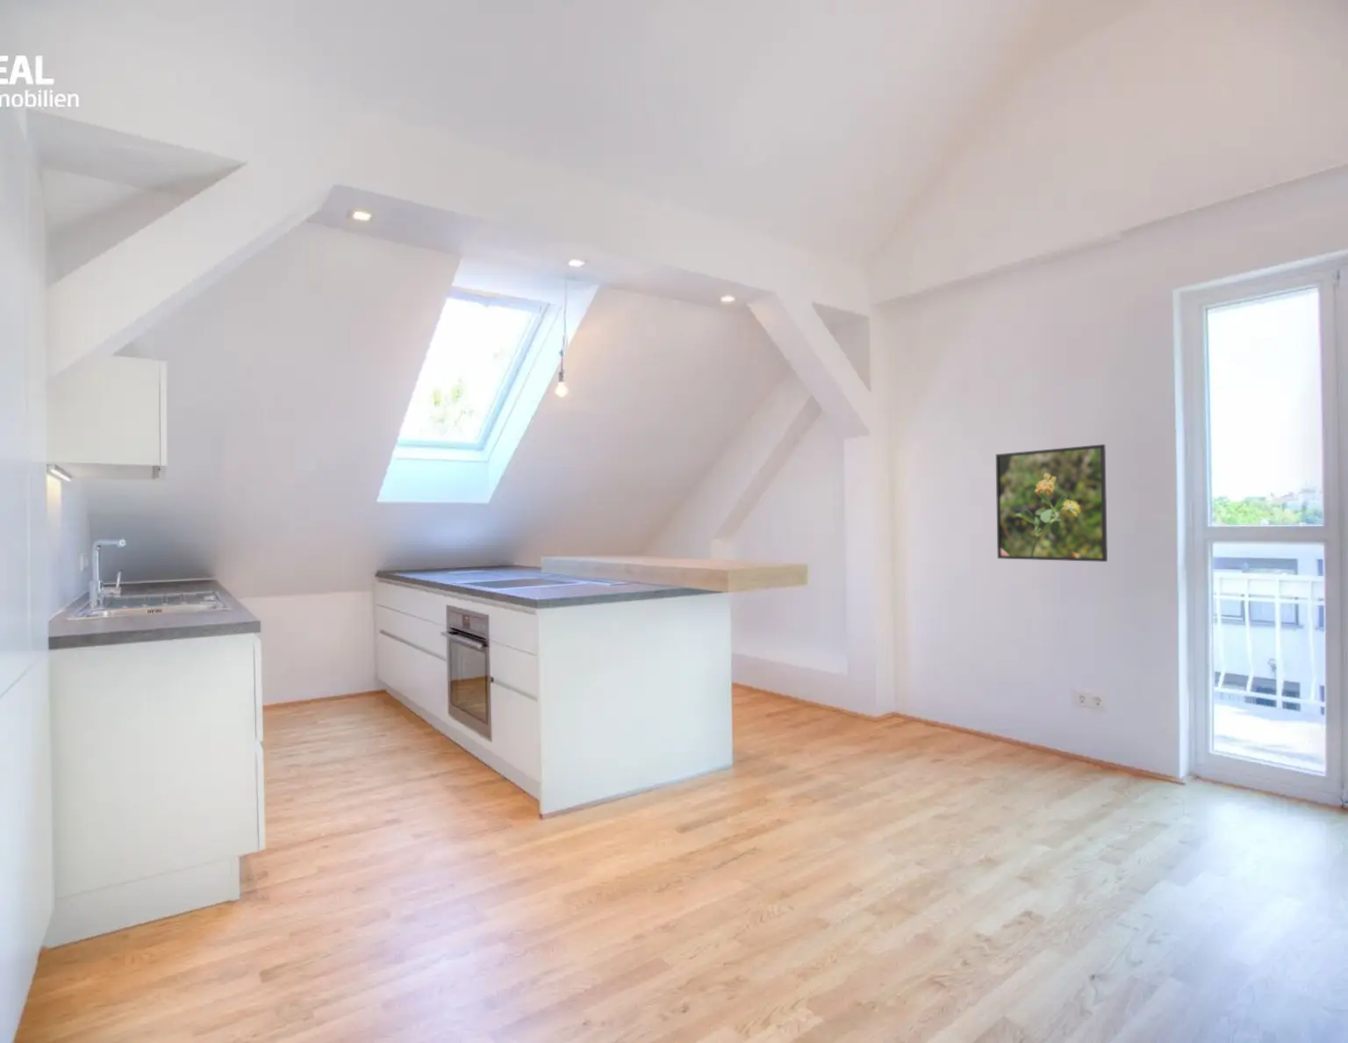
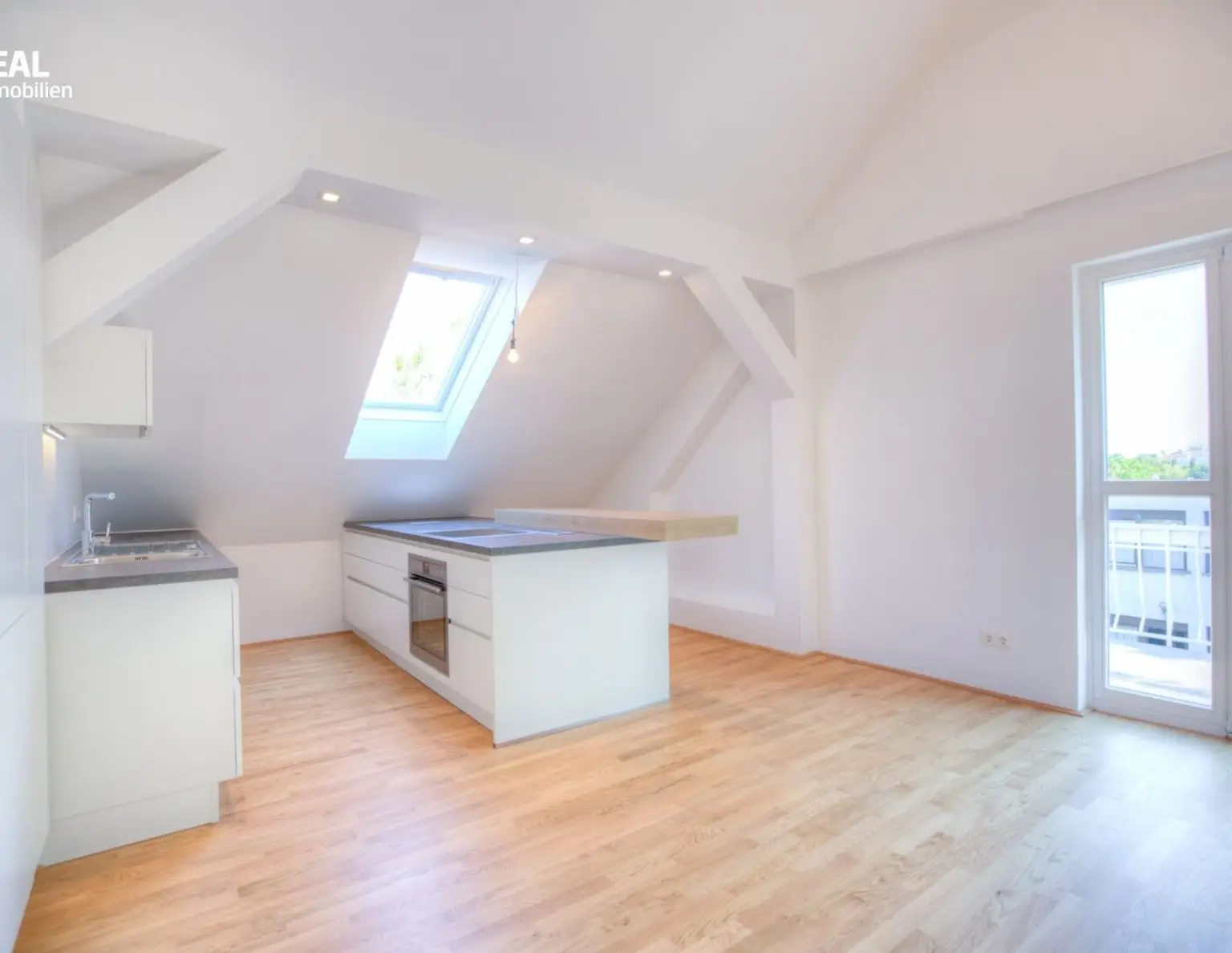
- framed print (1048, 505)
